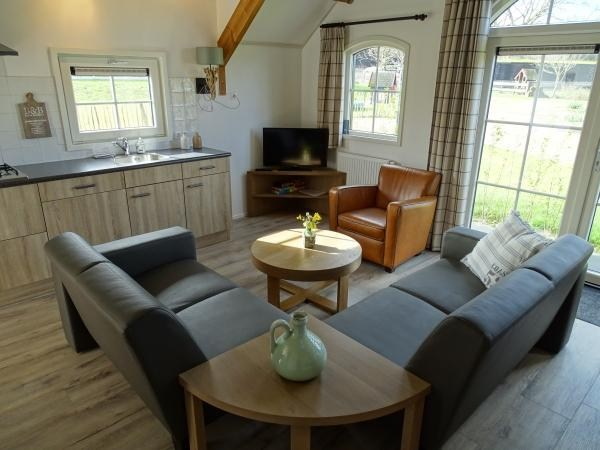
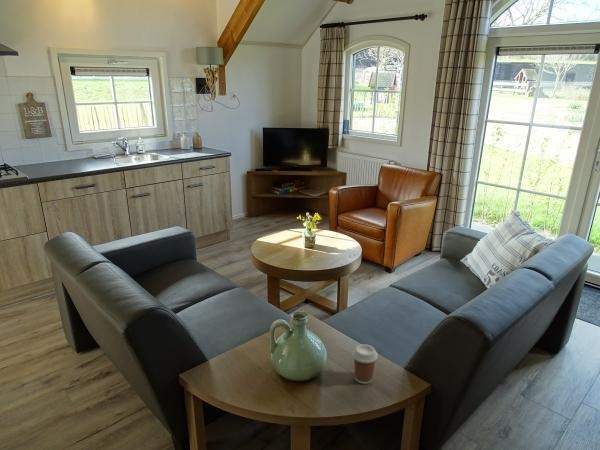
+ coffee cup (364, 363)
